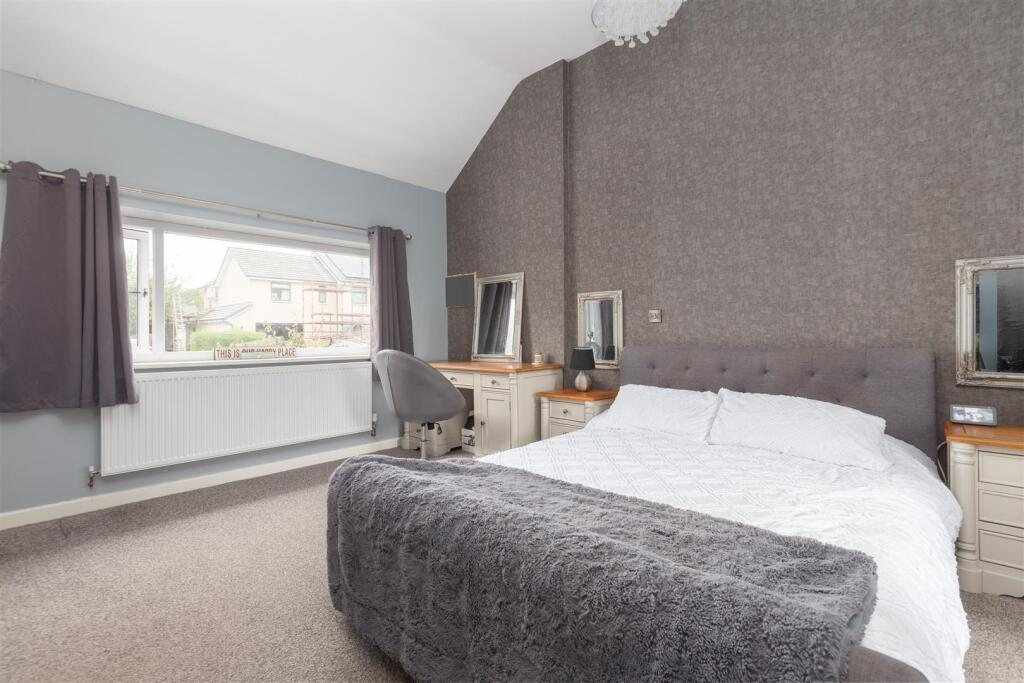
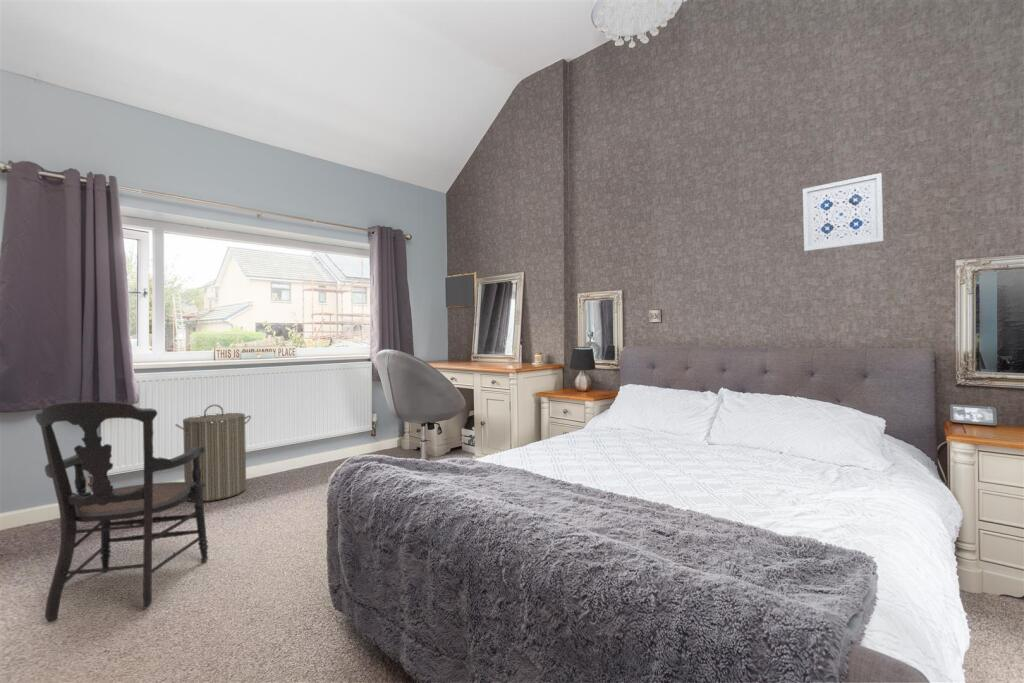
+ wall art (841, 214)
+ laundry hamper (215, 448)
+ armchair (124, 493)
